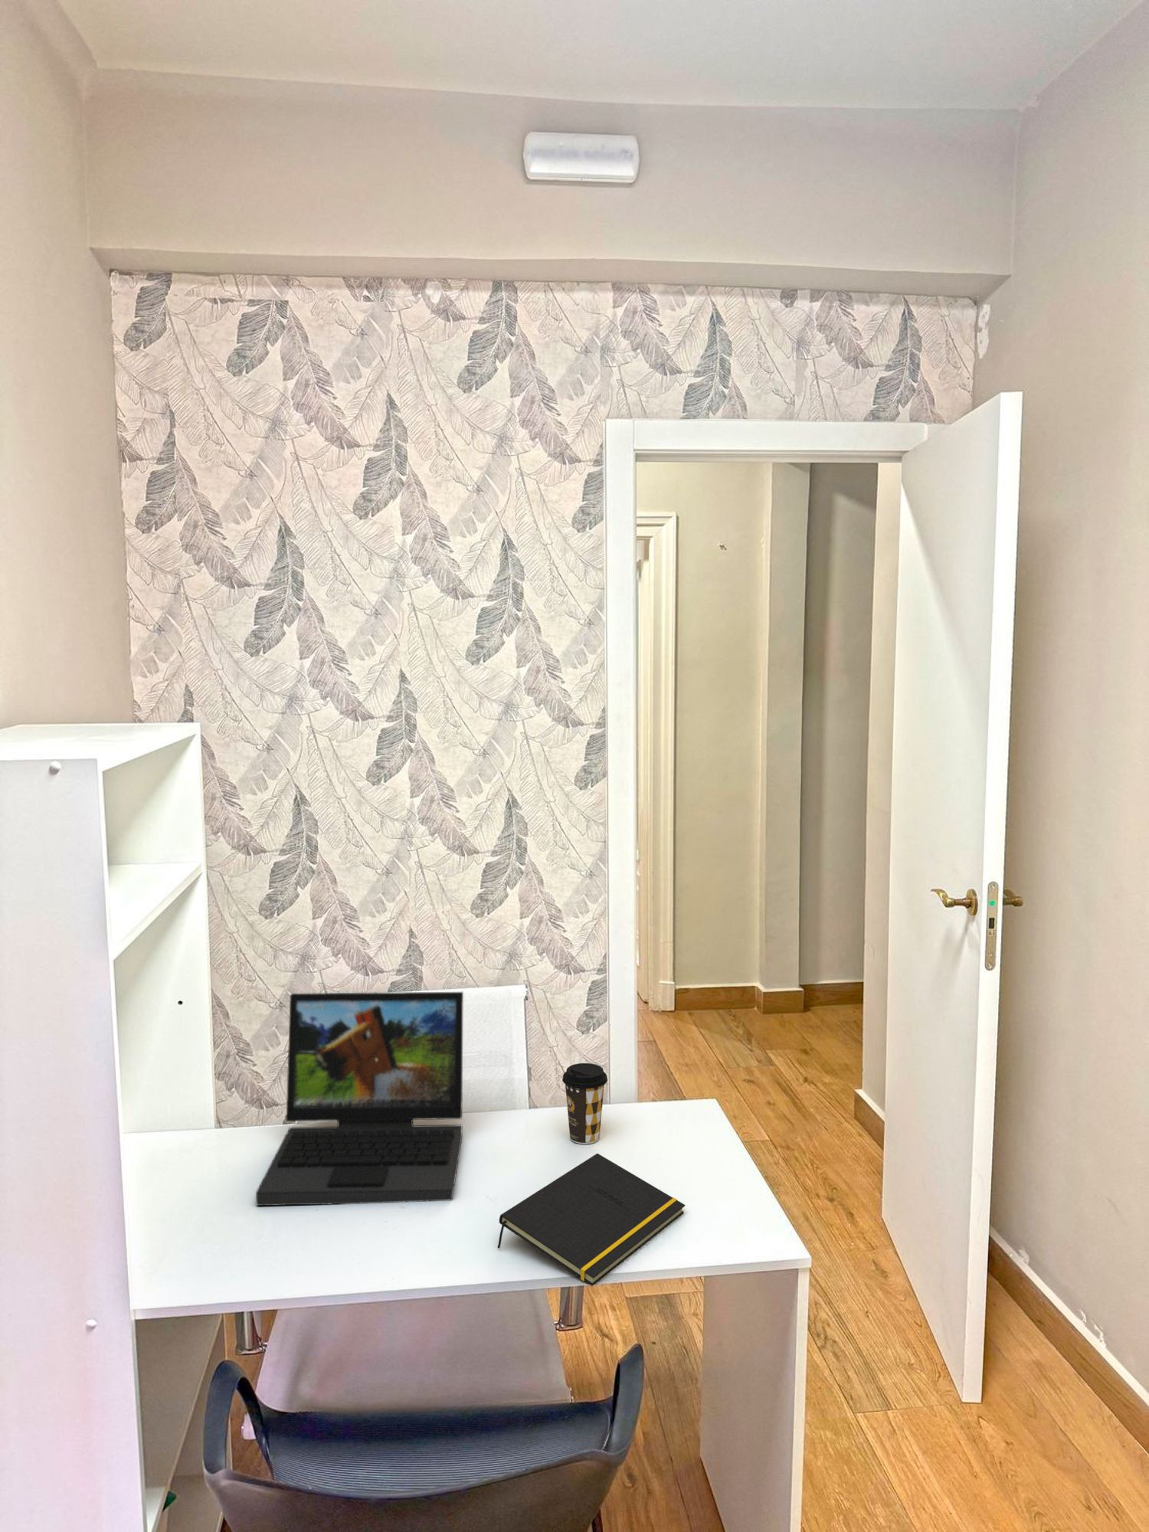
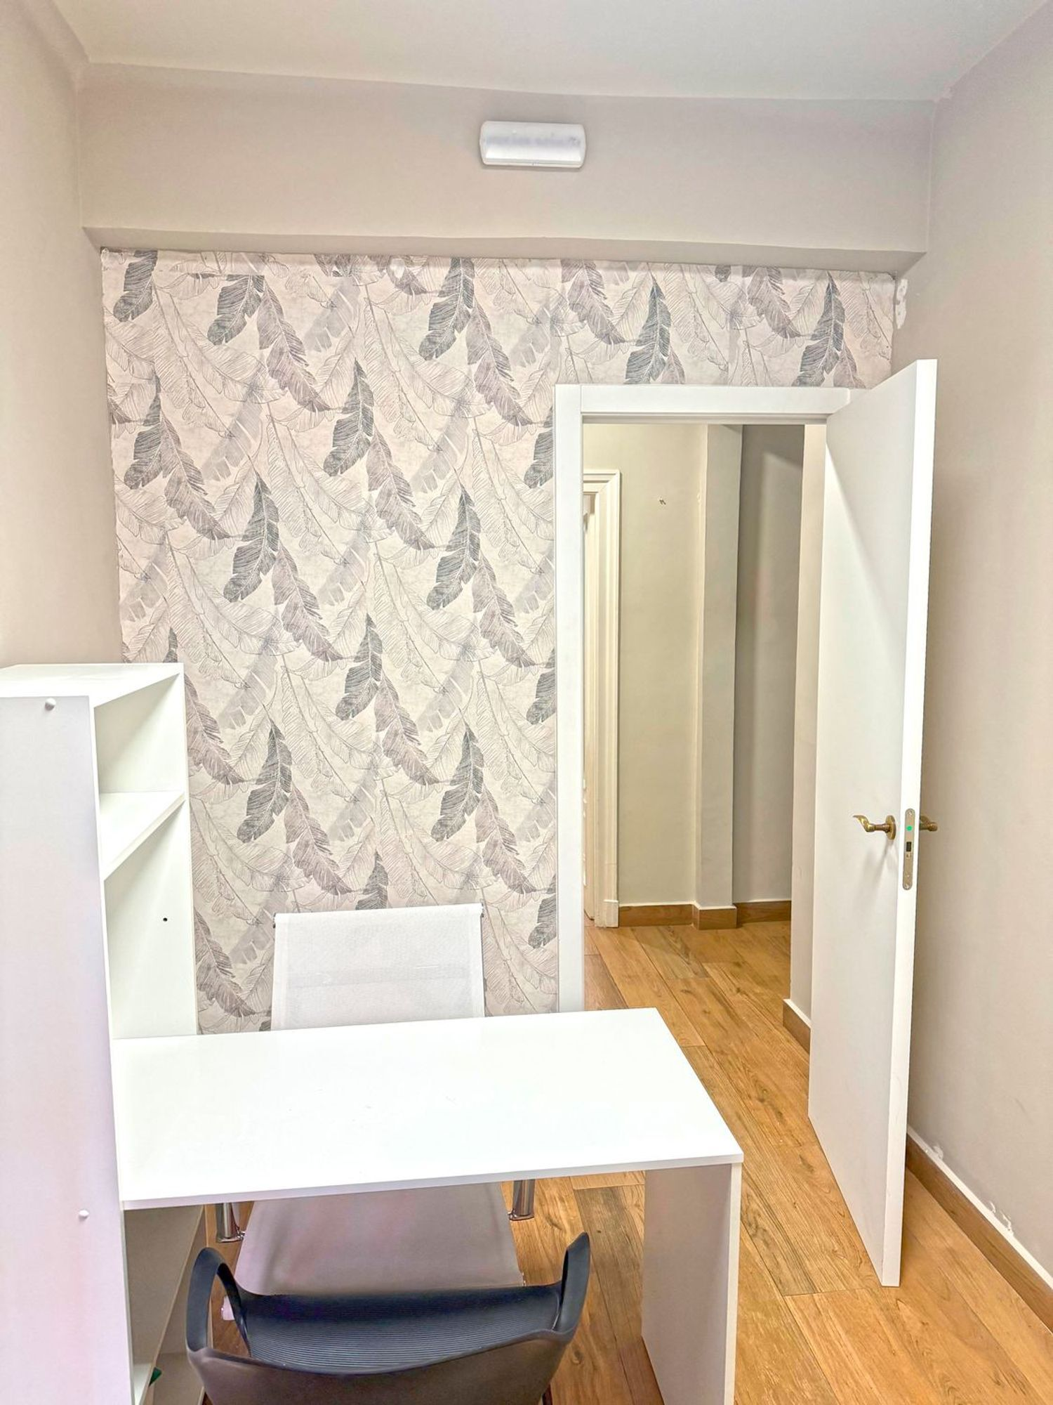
- notepad (595, 1214)
- laptop (367, 1088)
- coffee cup (584, 1104)
